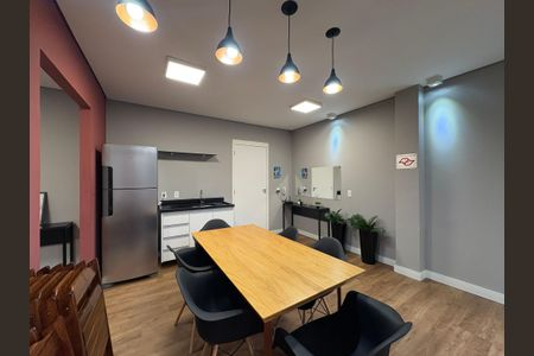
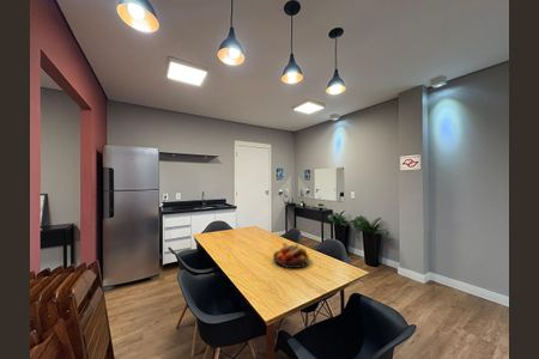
+ fruit bowl (290, 254)
